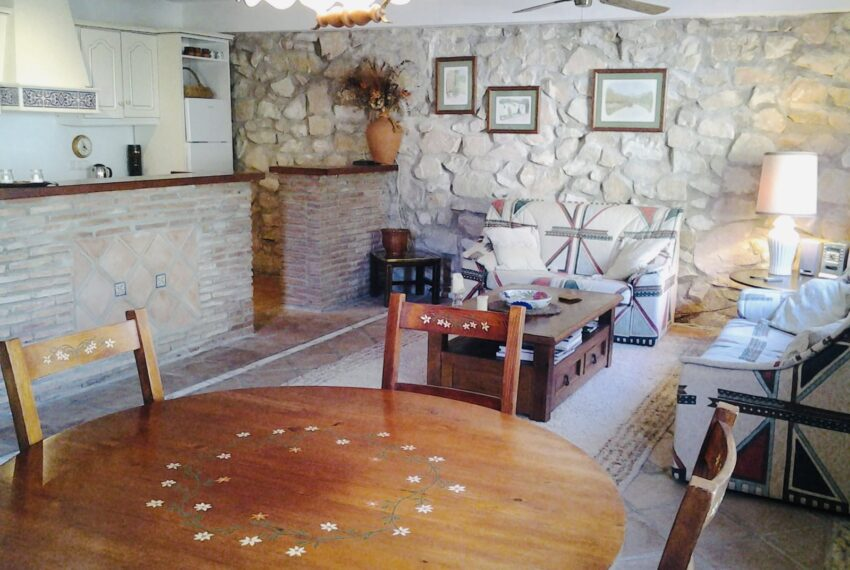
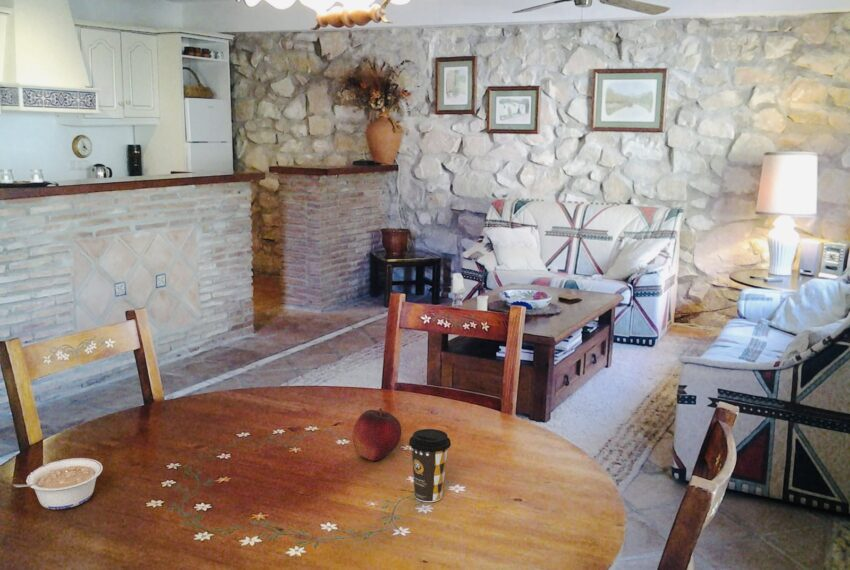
+ fruit (376, 433)
+ legume (64, 484)
+ coffee cup (429, 465)
